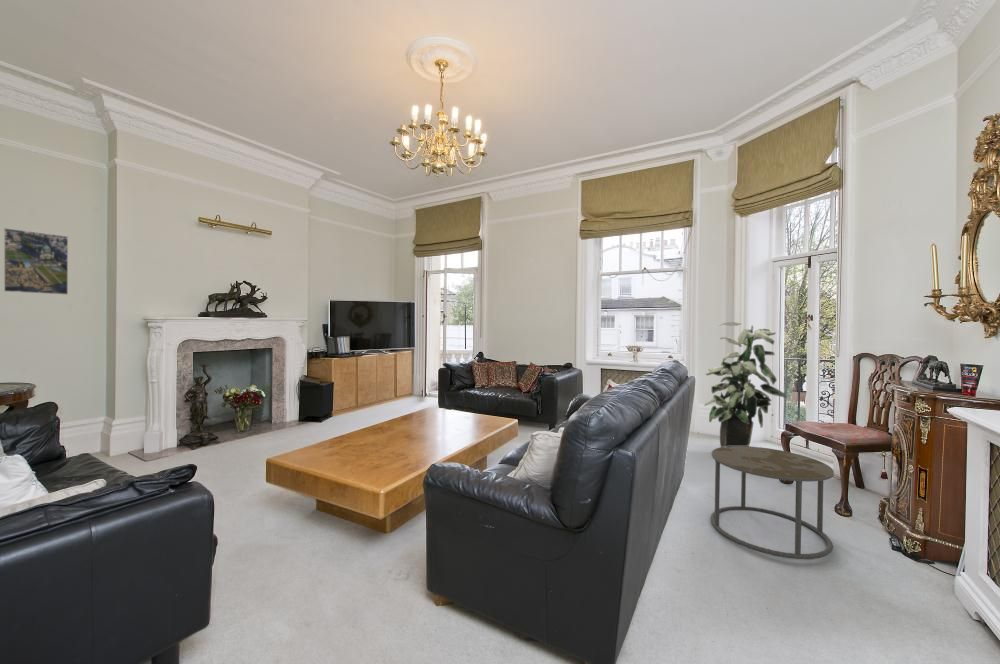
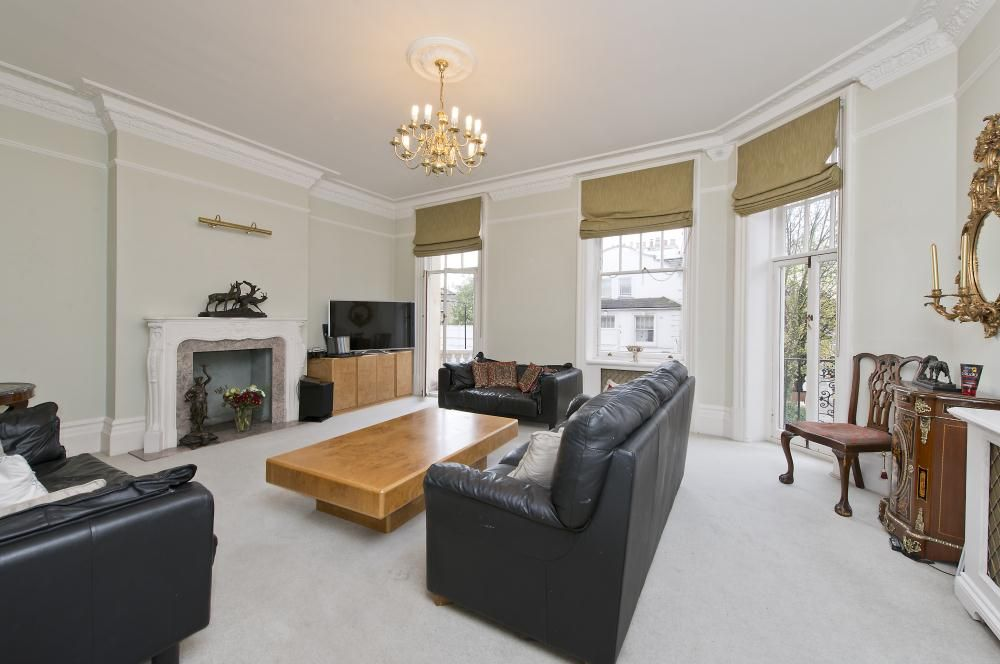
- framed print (37, 262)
- side table (766, 509)
- indoor plant (738, 388)
